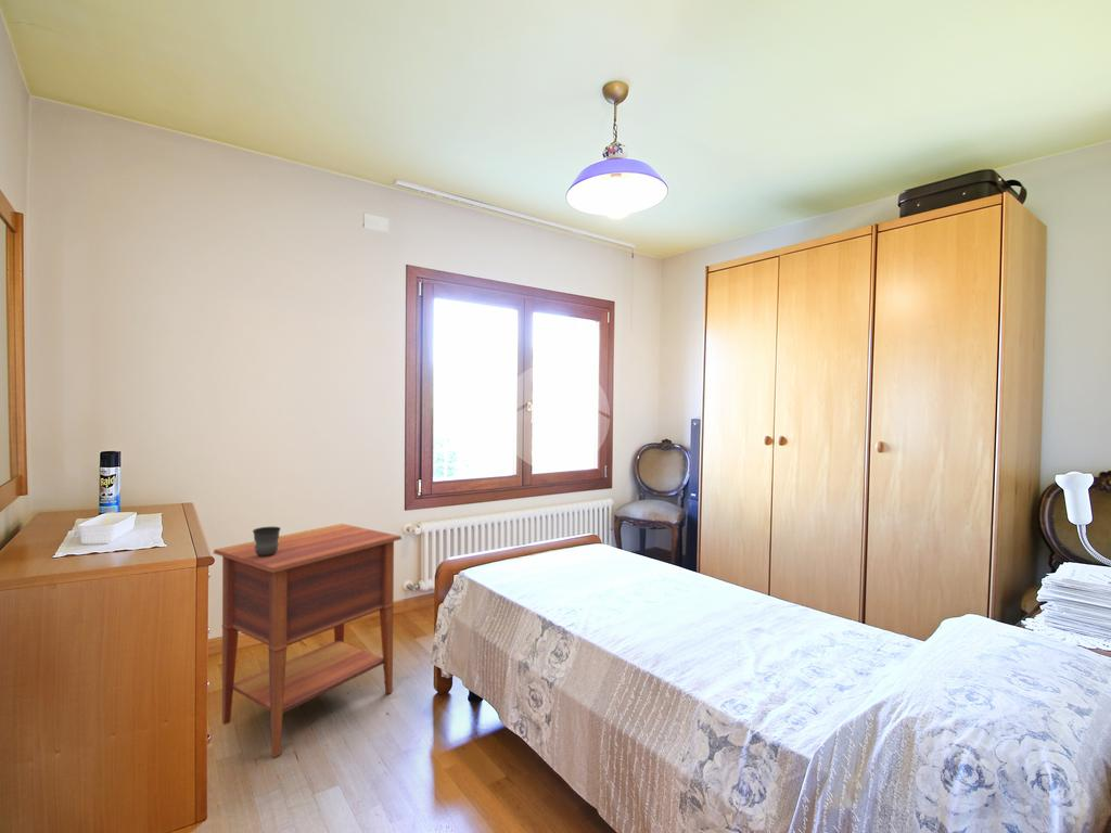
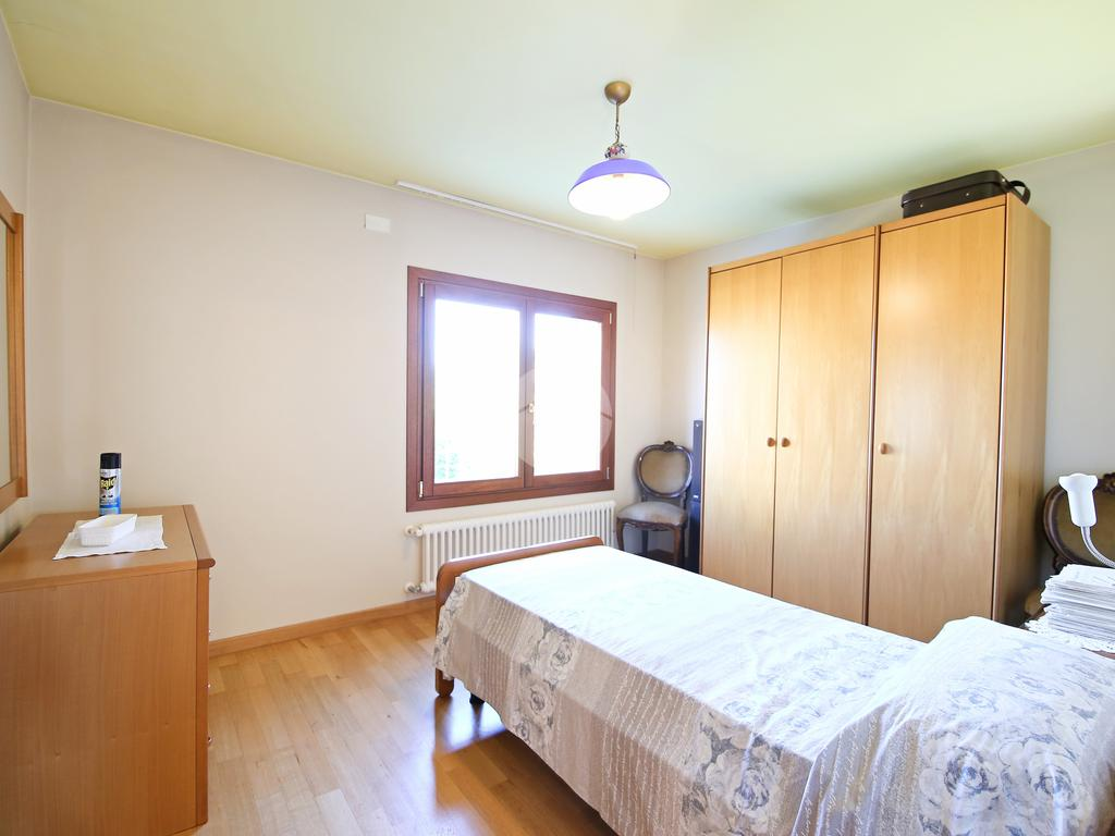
- mug (266, 540)
- nightstand (312, 624)
